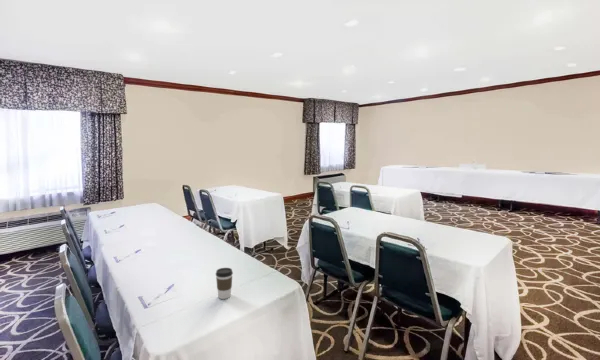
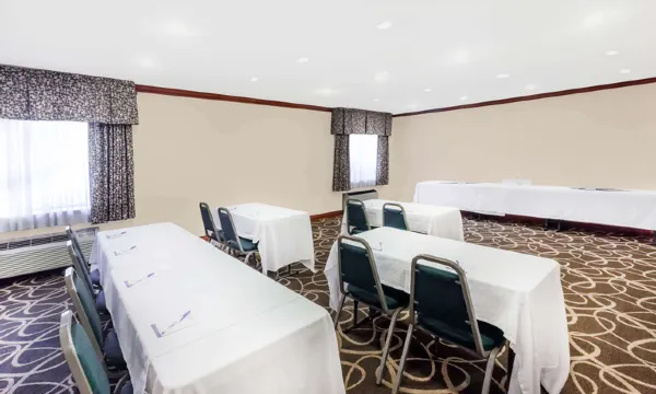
- coffee cup (224, 283)
